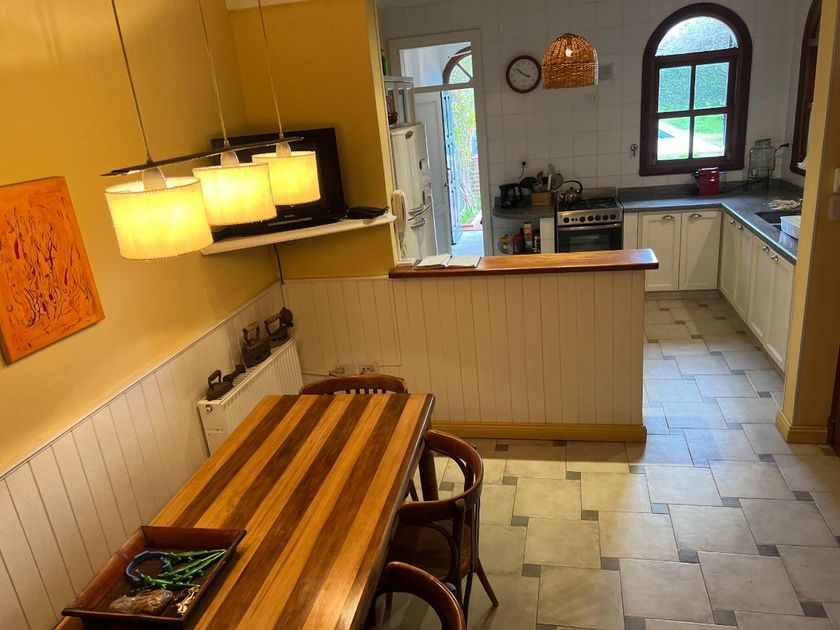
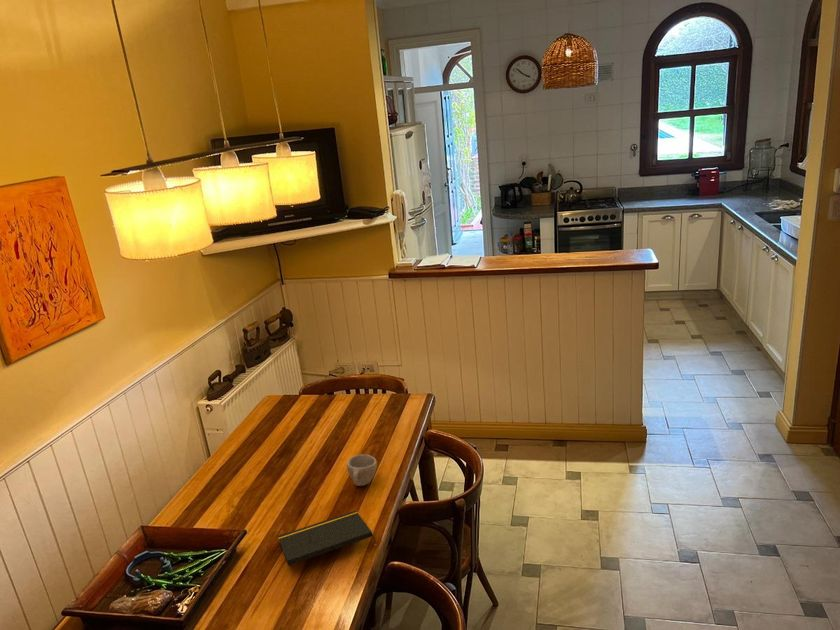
+ cup (361, 473)
+ notepad (324, 536)
